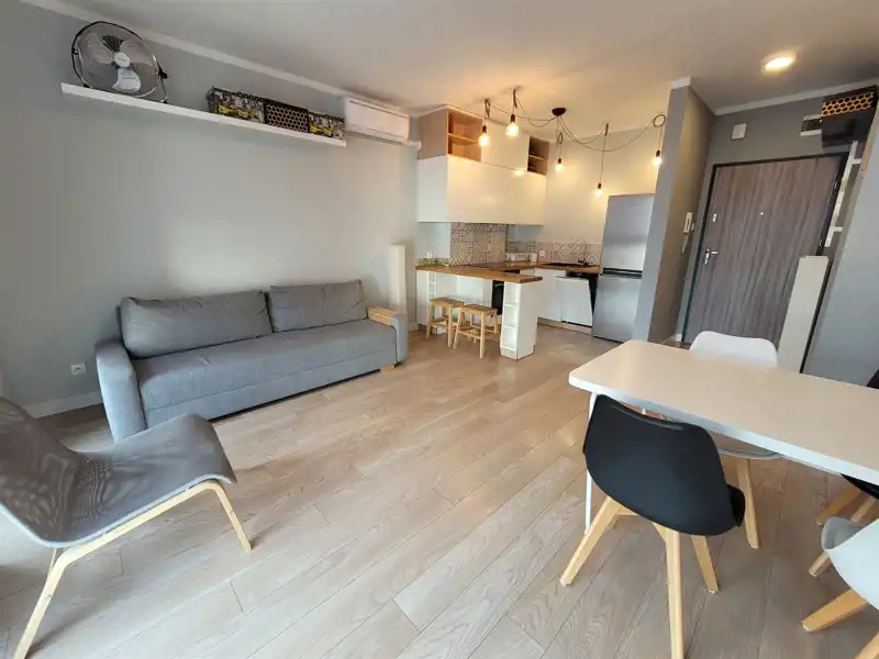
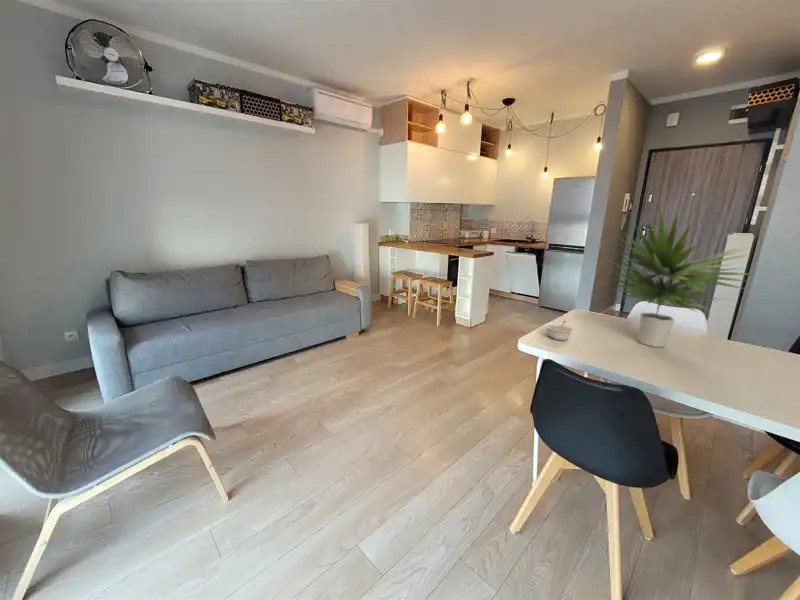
+ legume (558, 330)
+ plant (671, 278)
